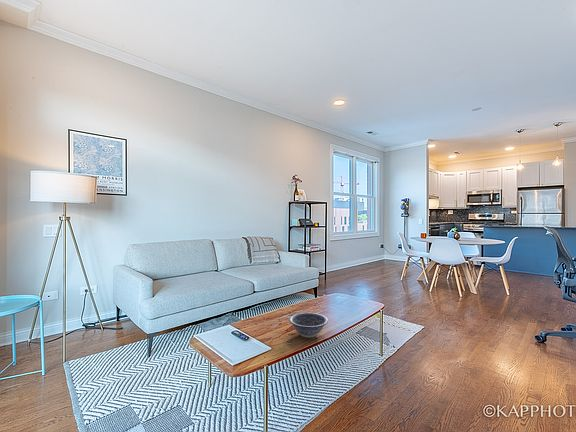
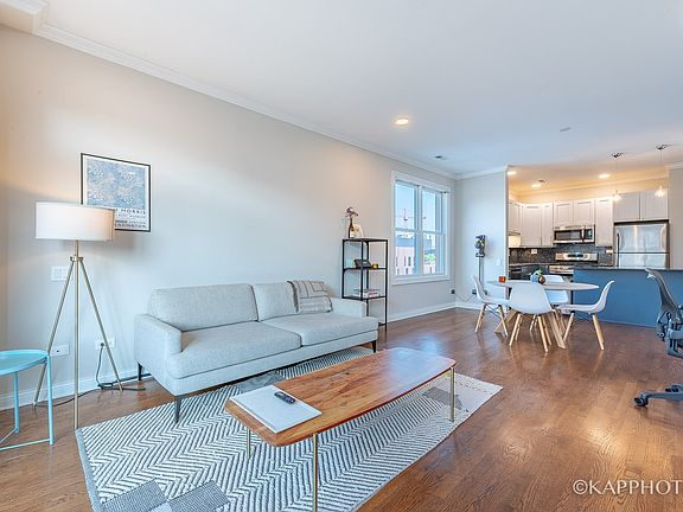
- decorative bowl (308, 326)
